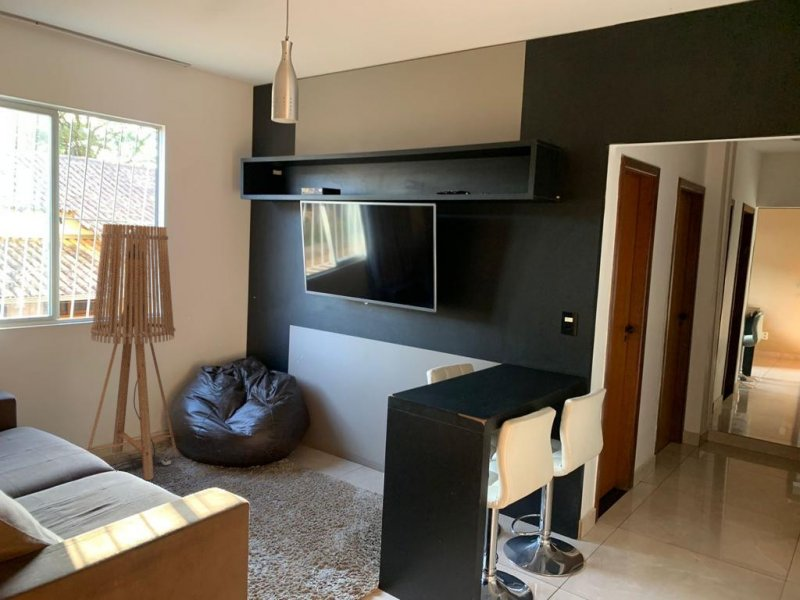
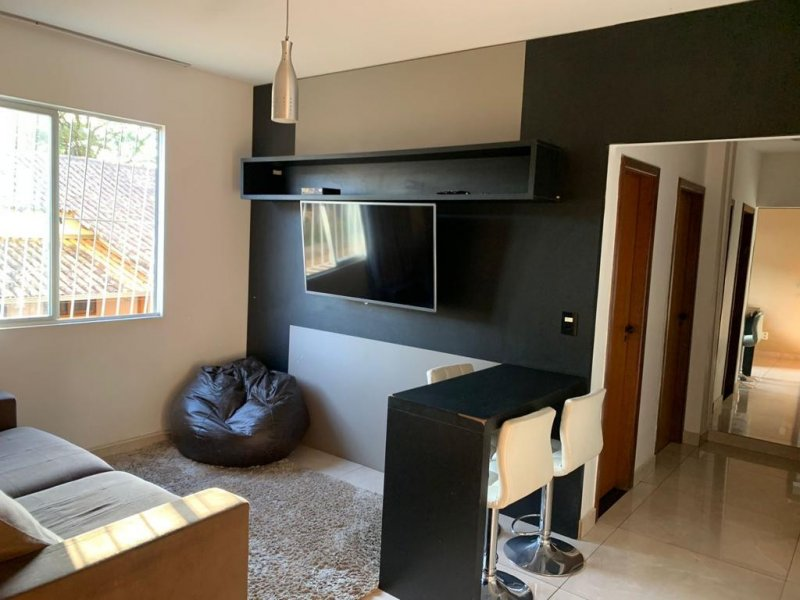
- floor lamp (135, 347)
